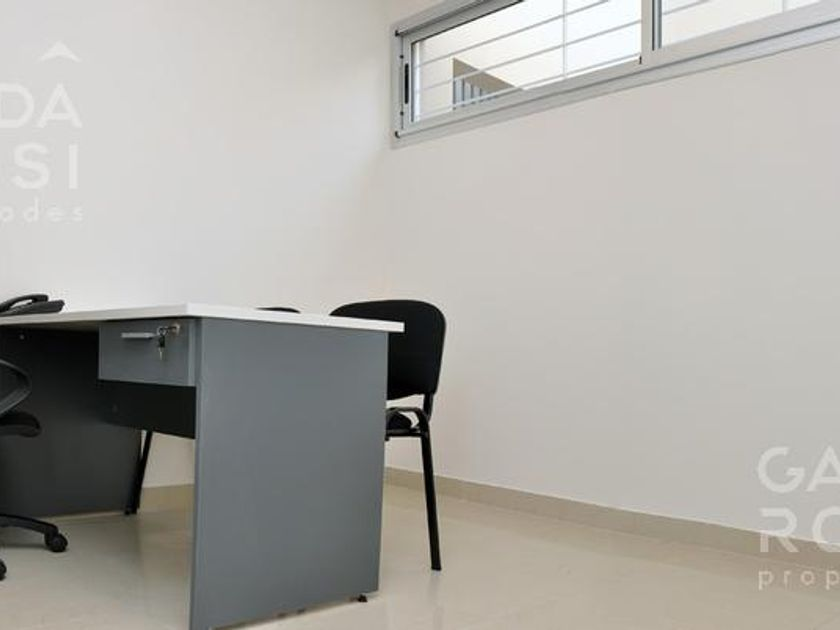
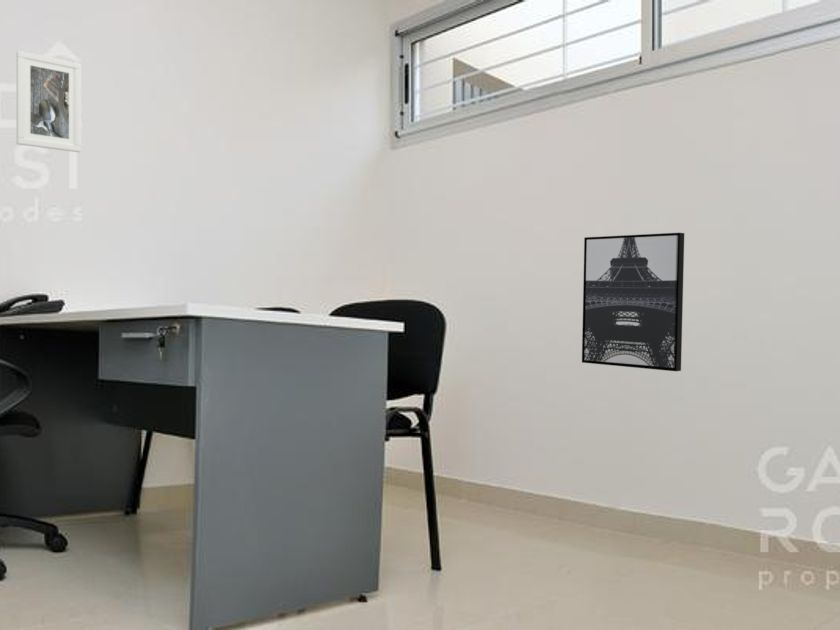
+ wall art (630, 301)
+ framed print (49, 103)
